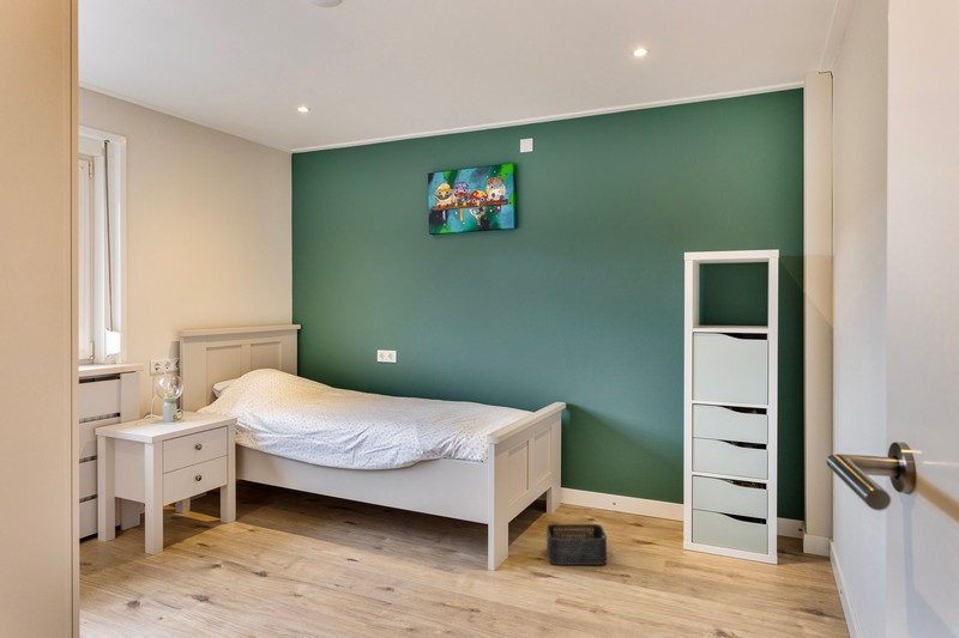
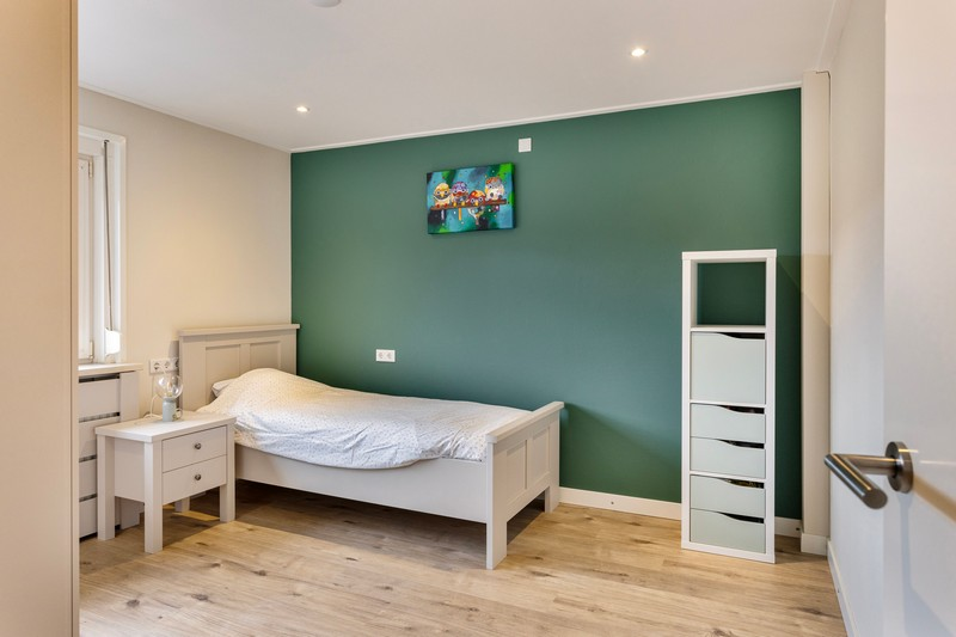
- storage bin (575, 543)
